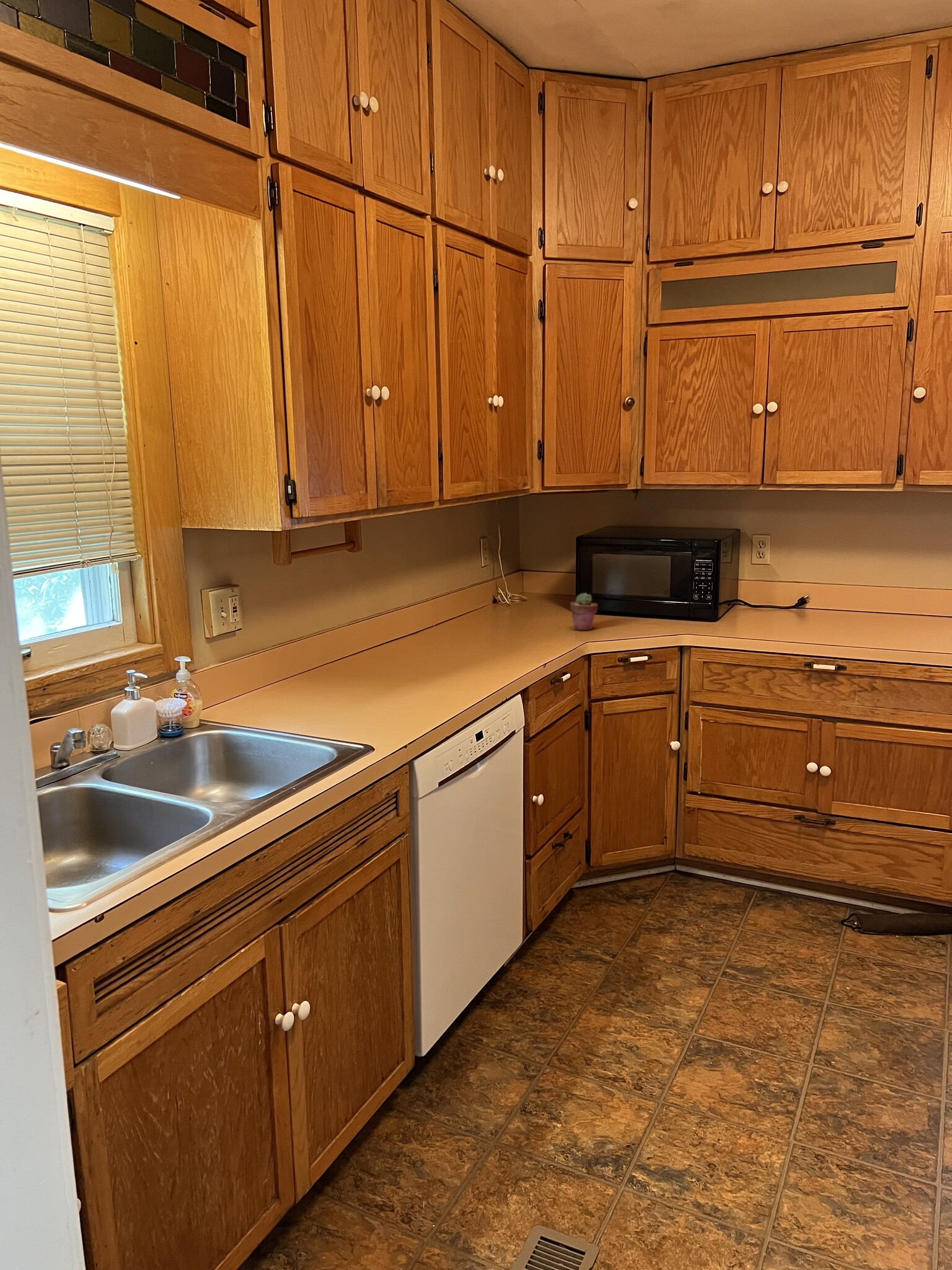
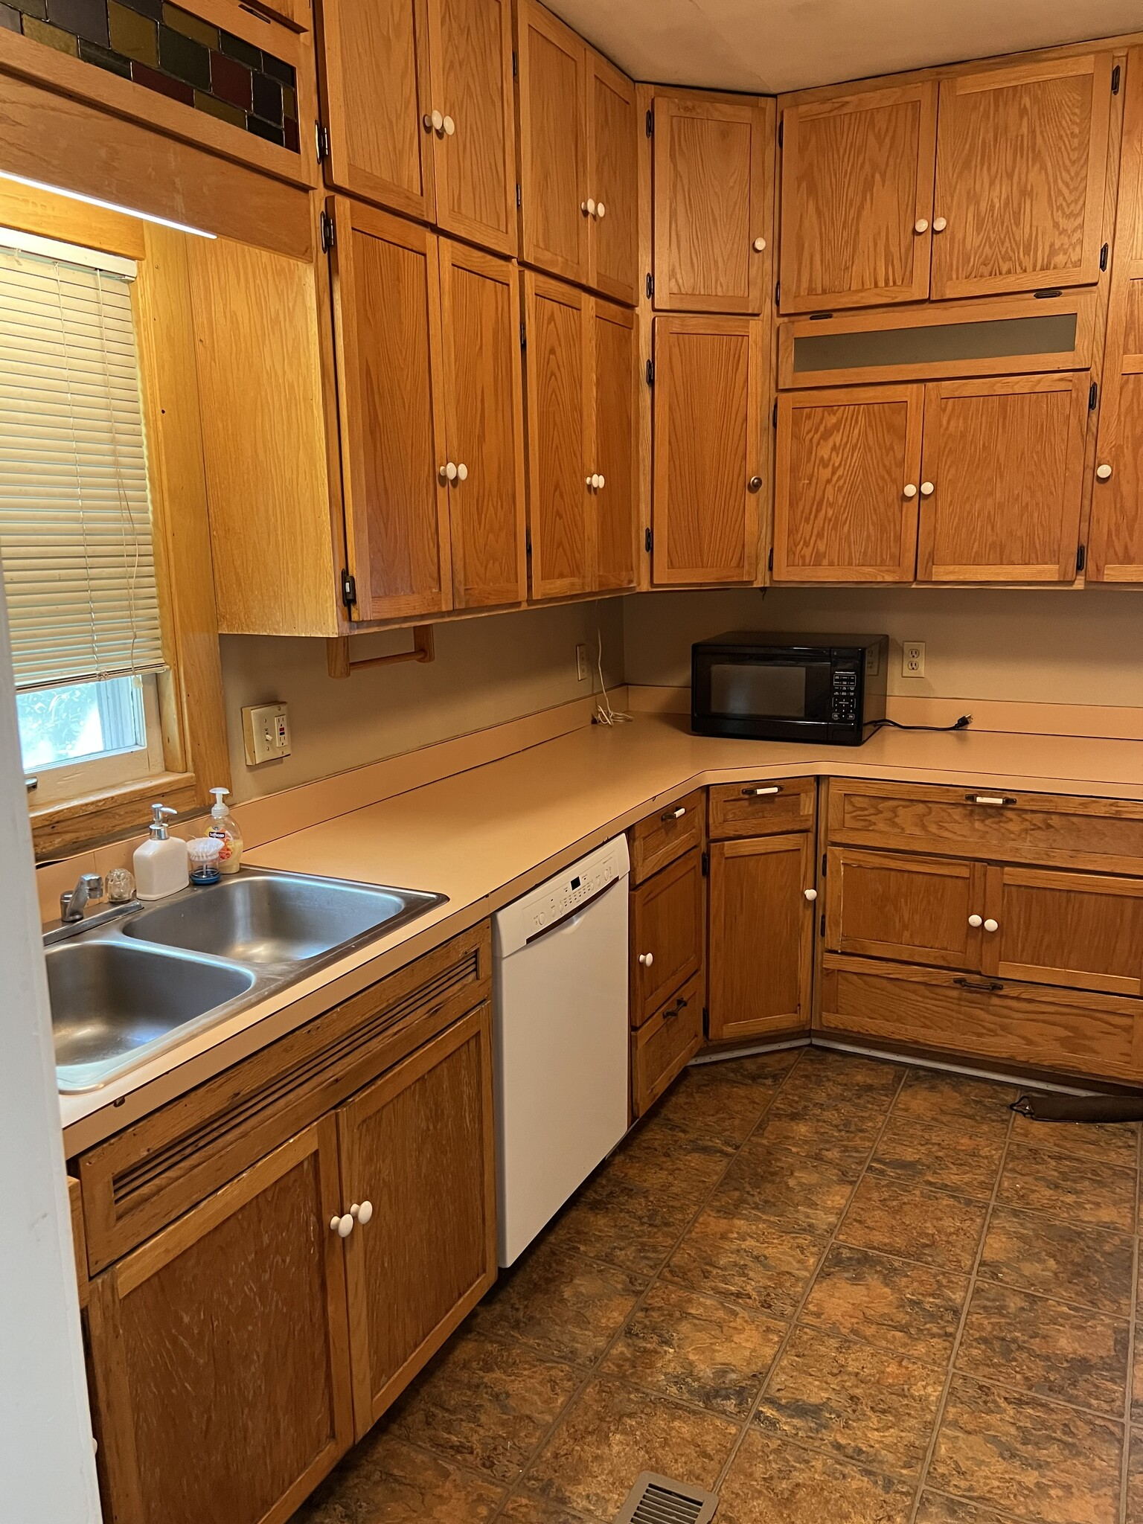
- potted succulent (583, 610)
